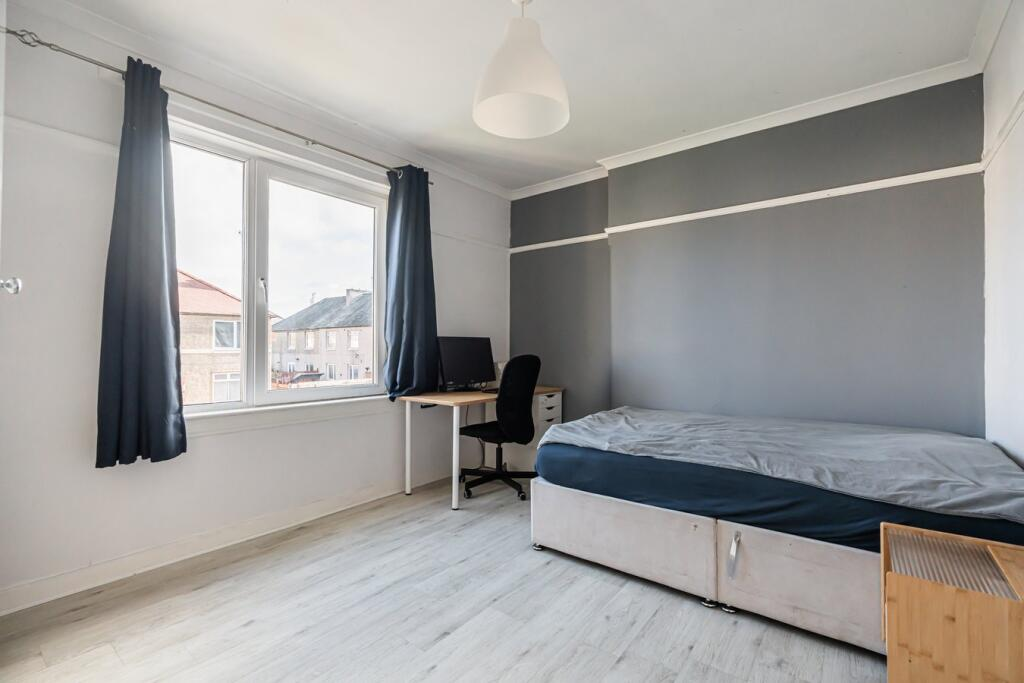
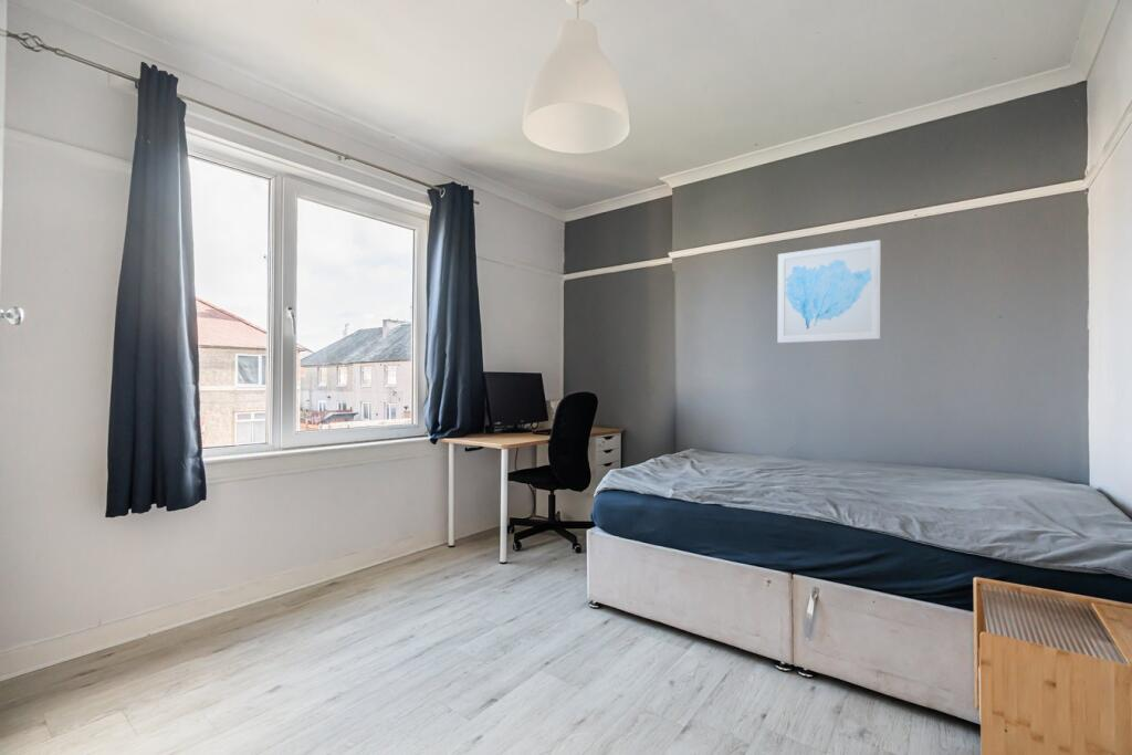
+ wall art (826, 294)
